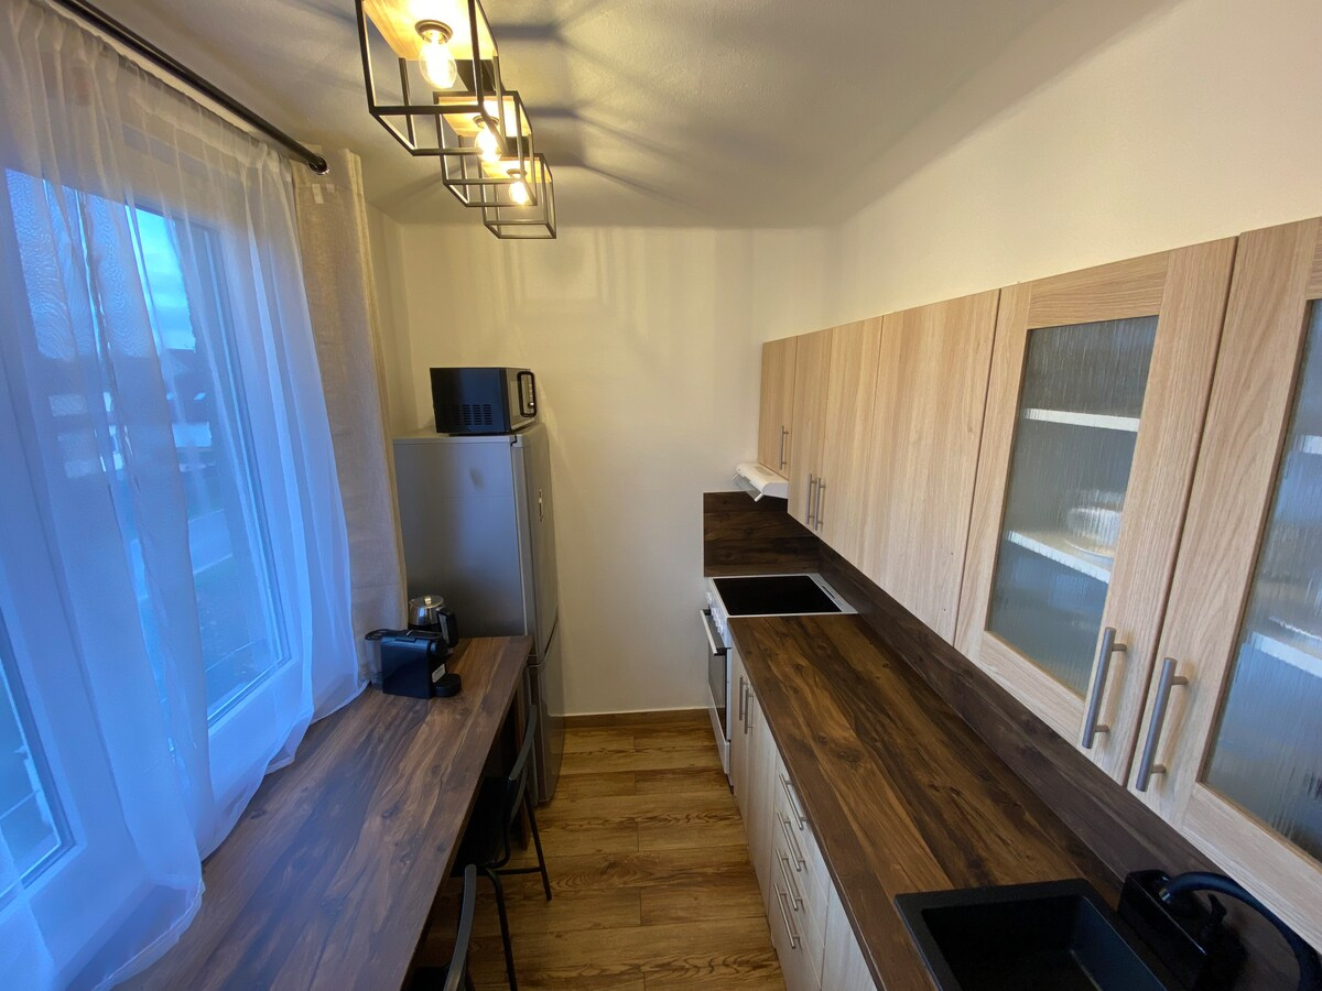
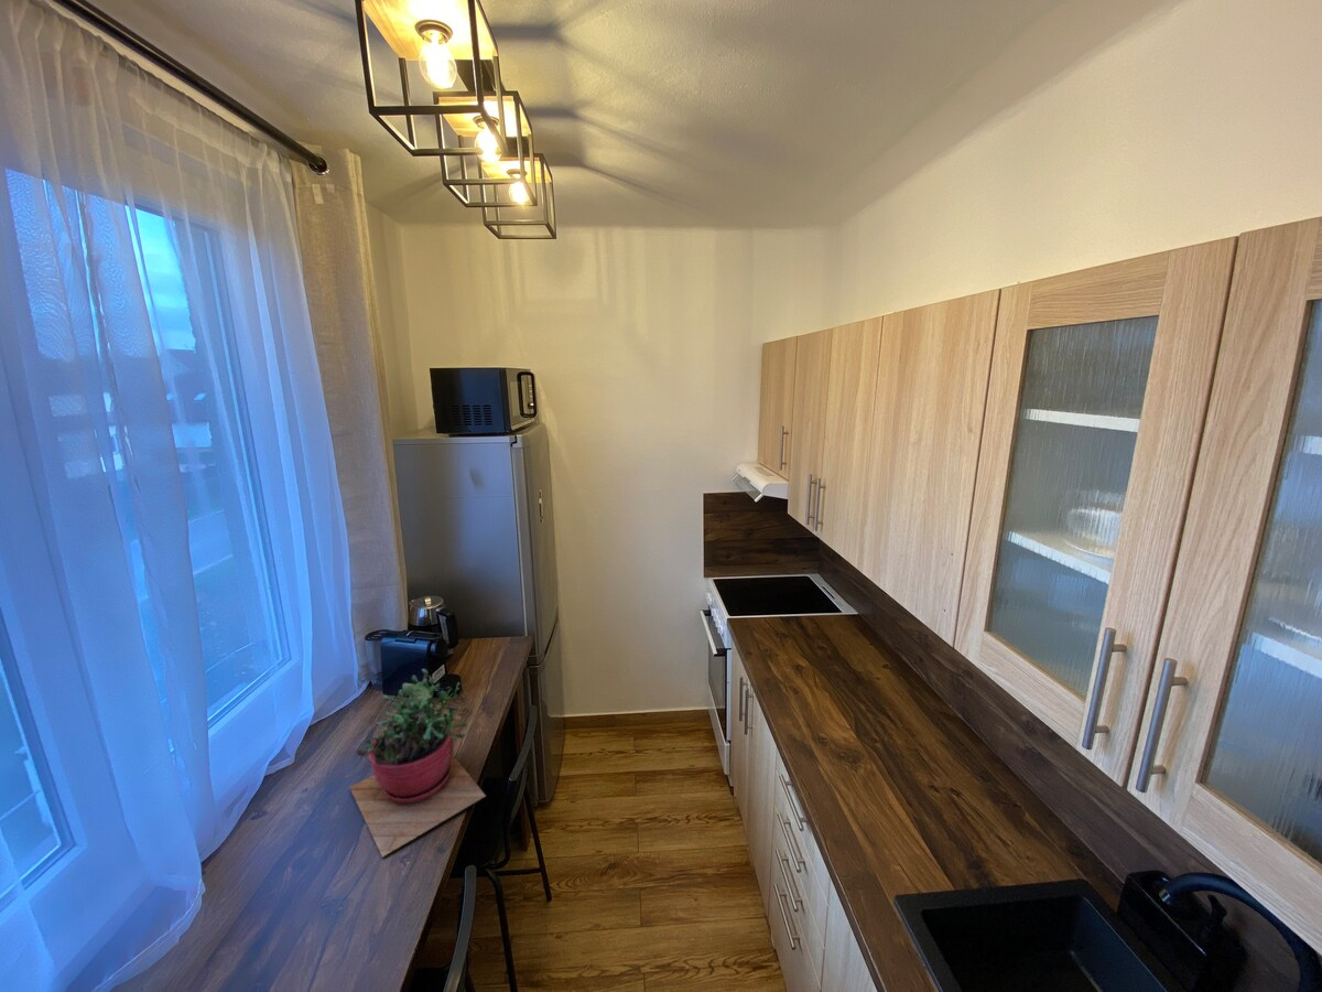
+ succulent plant (410, 734)
